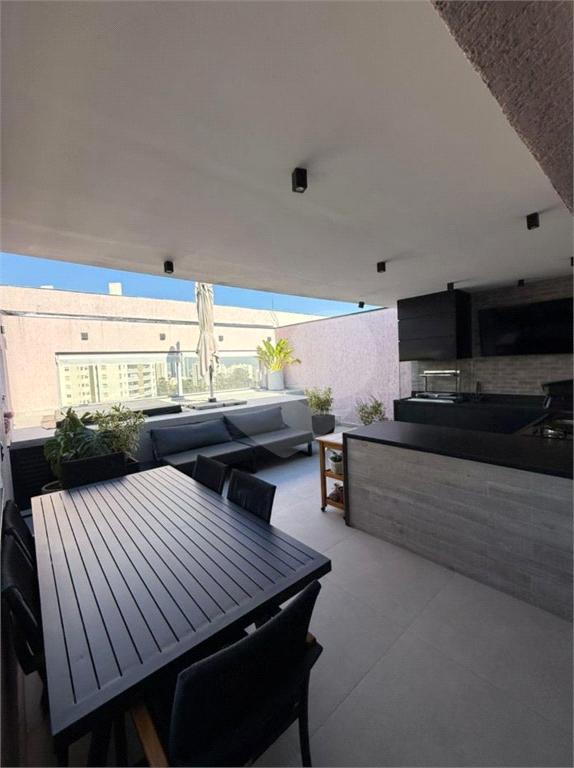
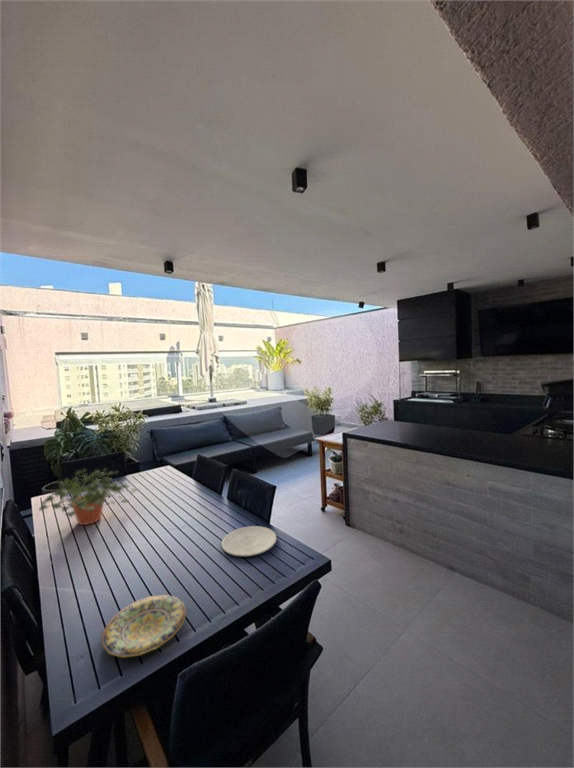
+ plate (249, 540)
+ potted plant (94, 498)
+ plate (146, 625)
